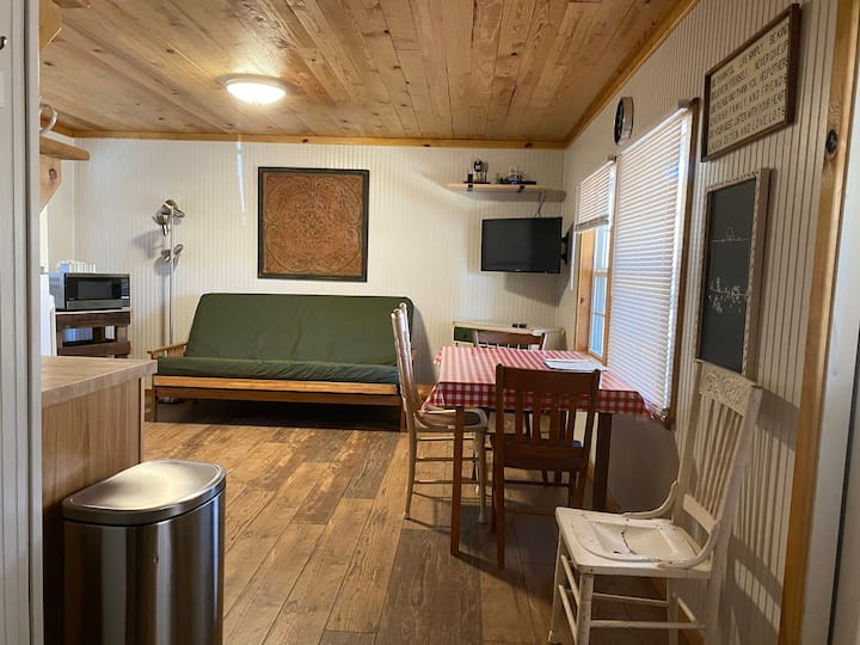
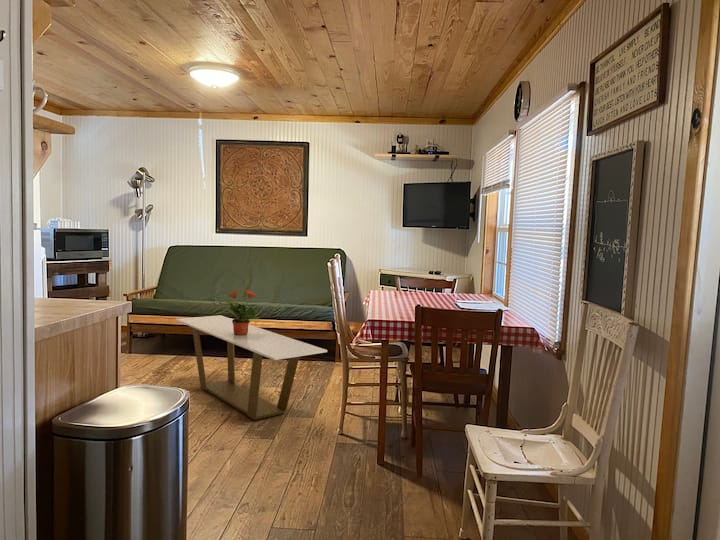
+ coffee table (234, 366)
+ potted plant (241, 311)
